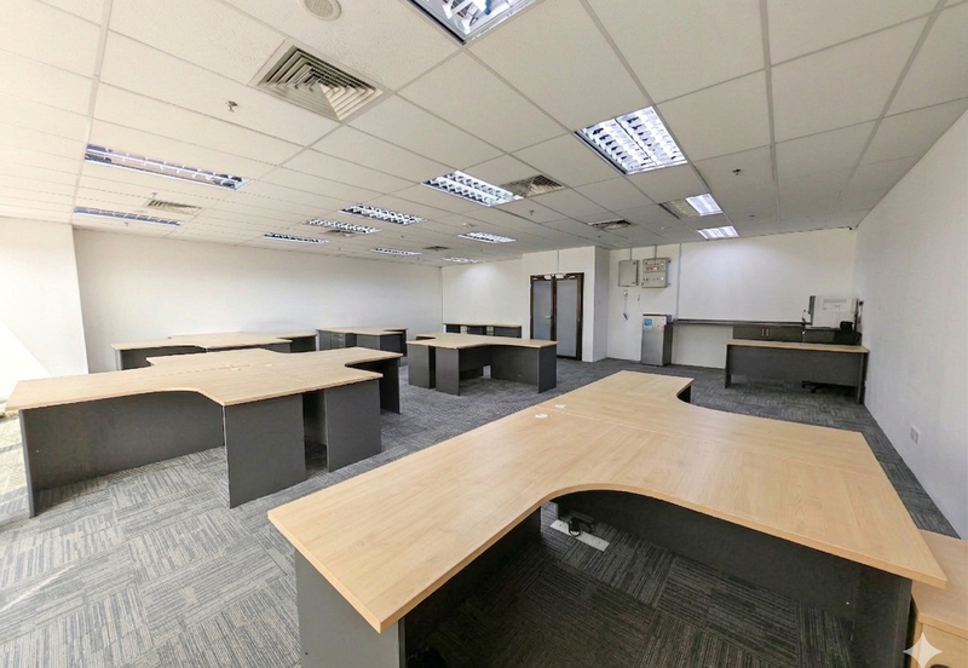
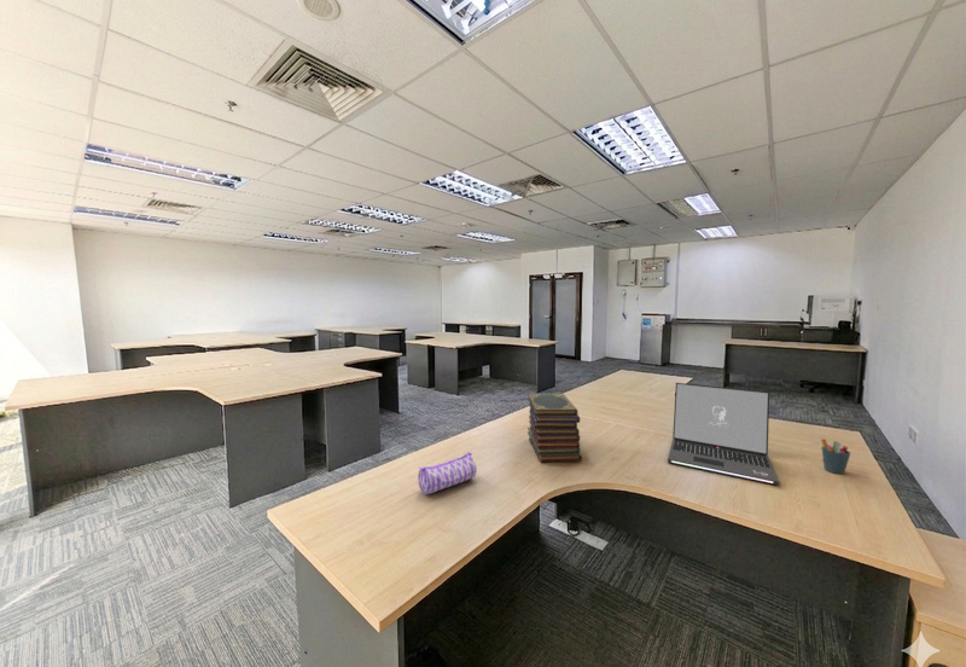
+ pencil case (448, 471)
+ pen holder (834, 454)
+ book stack (551, 424)
+ laptop (718, 425)
